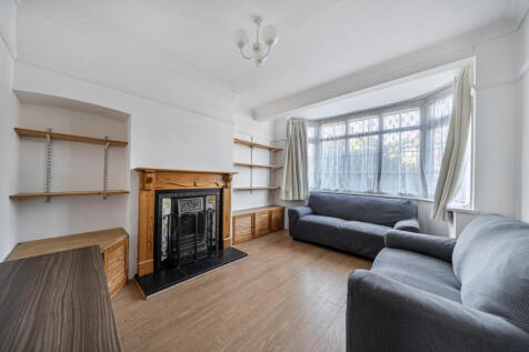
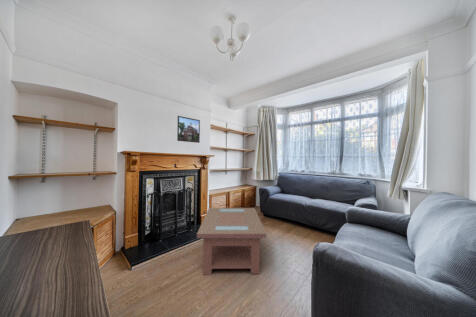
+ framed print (189, 130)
+ coffee table (231, 235)
